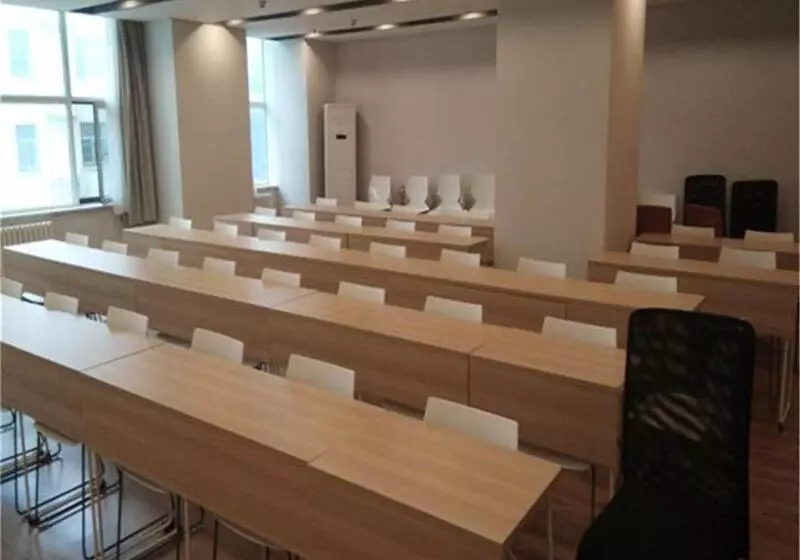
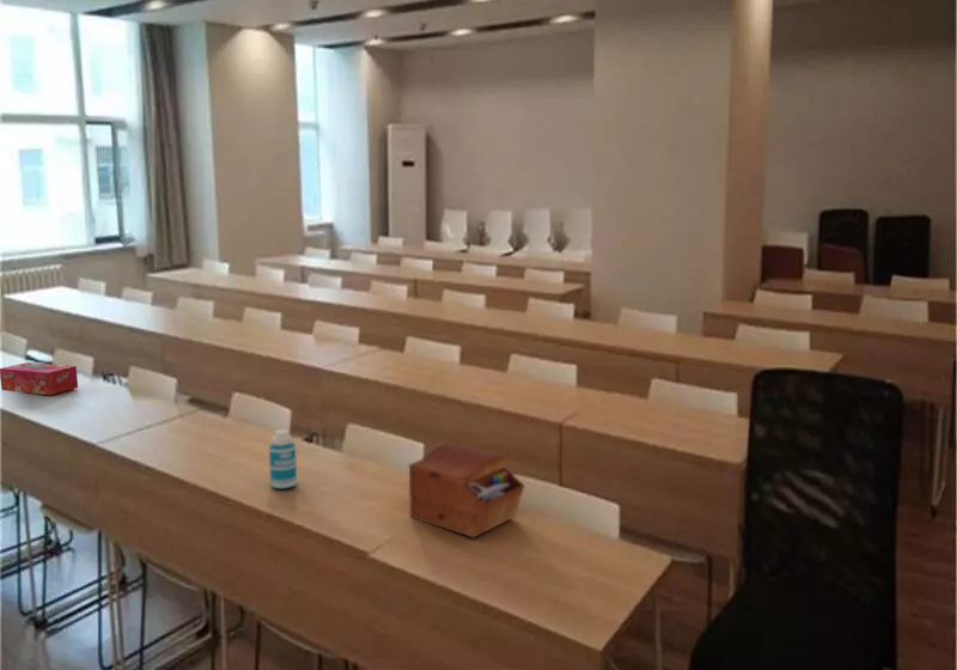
+ sewing box (465, 488)
+ tissue box (38, 378)
+ bottle (282, 458)
